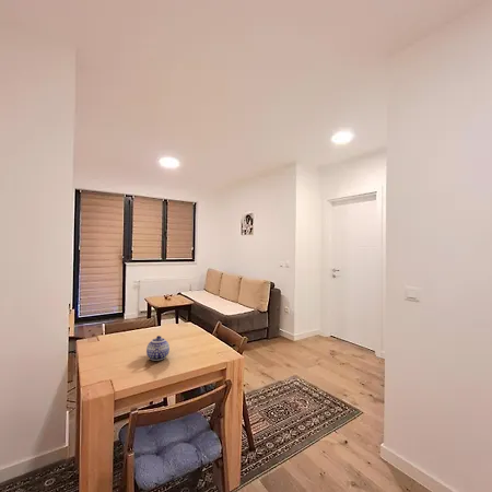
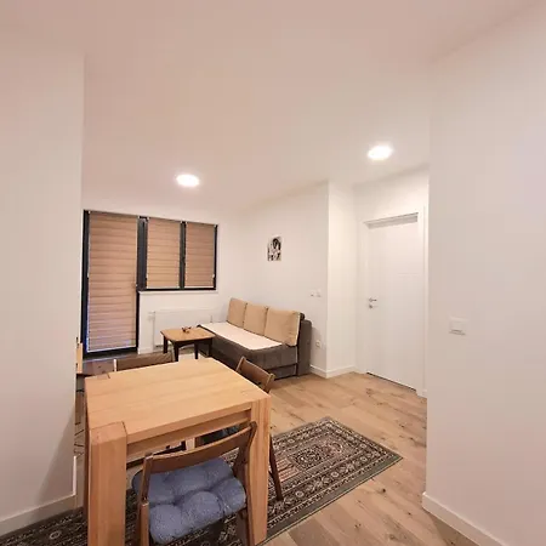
- teapot (157, 347)
